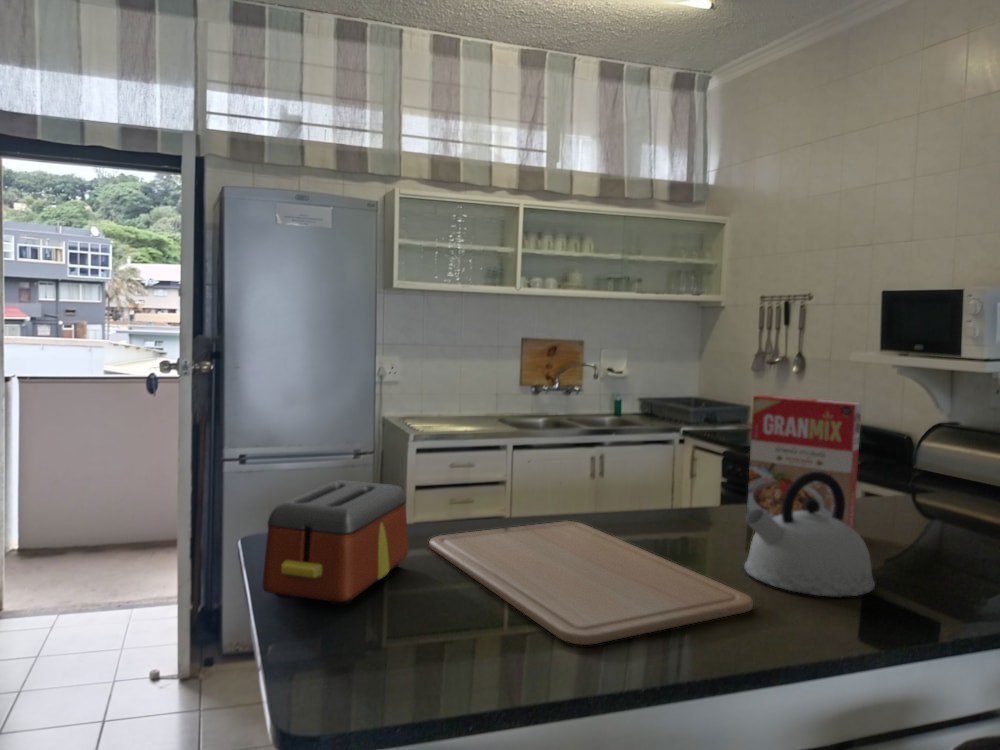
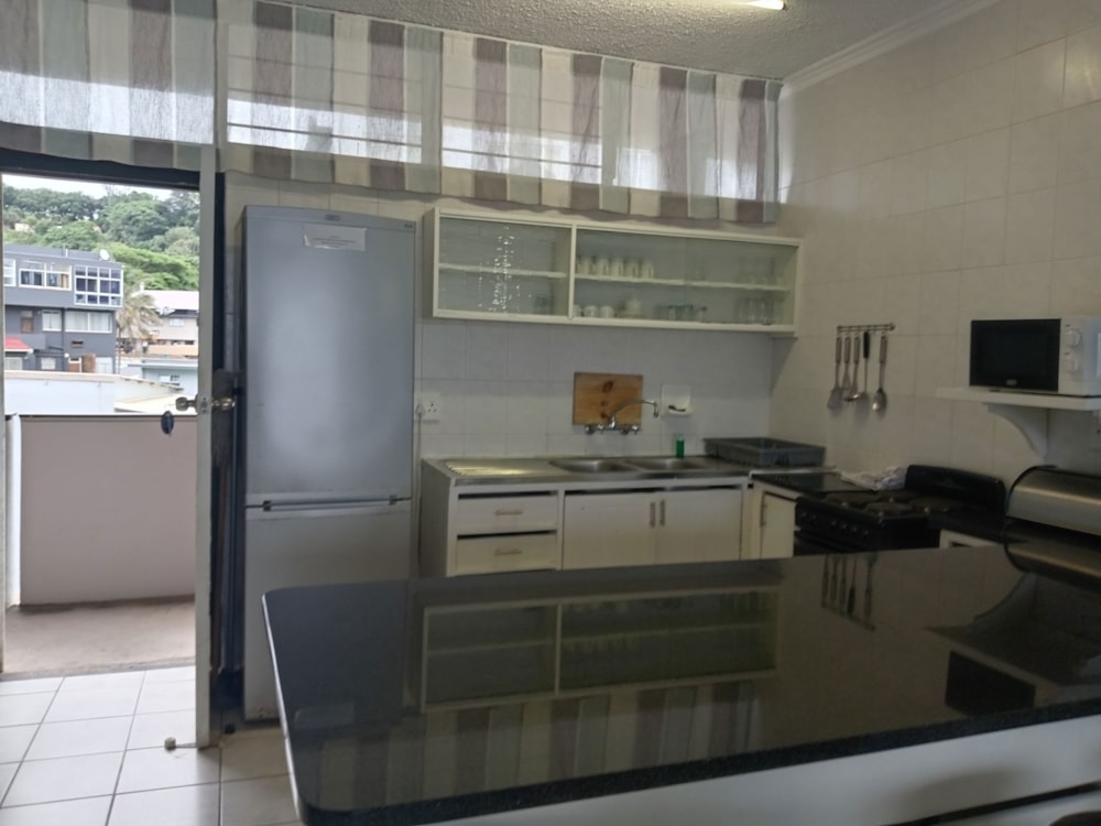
- chopping board (574, 569)
- toaster (339, 538)
- kettle (805, 524)
- cereal box (802, 463)
